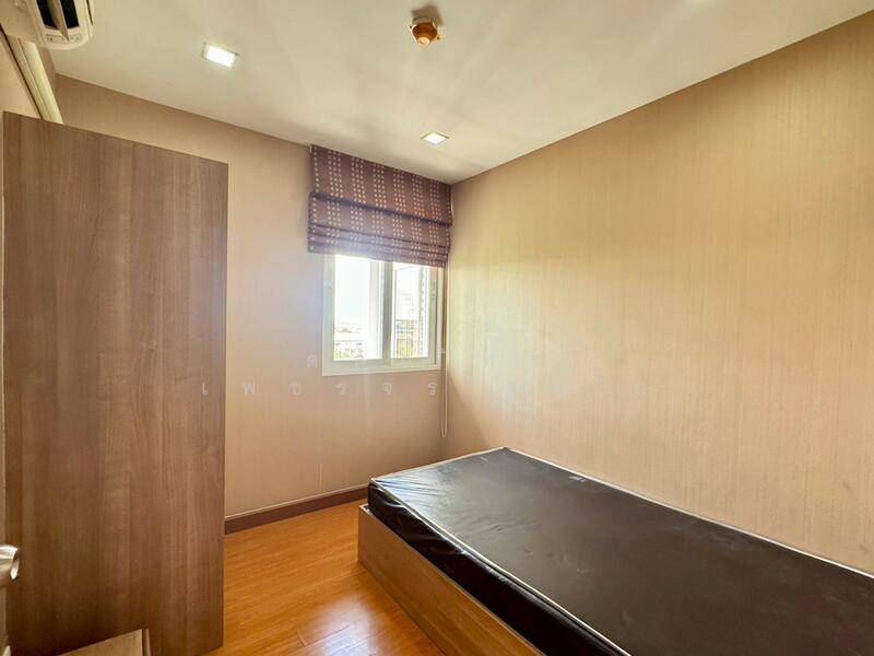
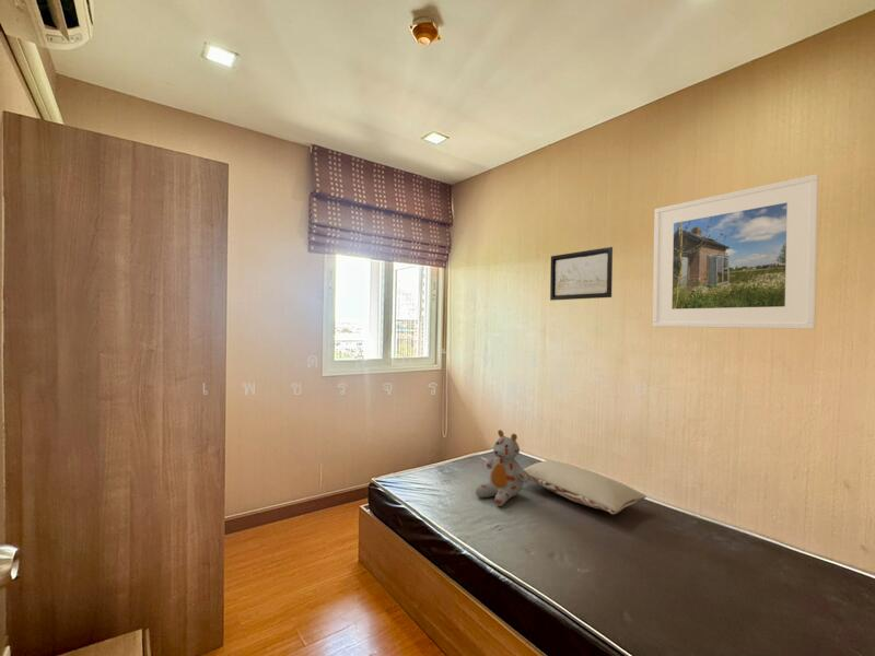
+ wall art (579, 274)
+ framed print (724, 260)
+ stuffed bear (500, 465)
+ pillow (576, 483)
